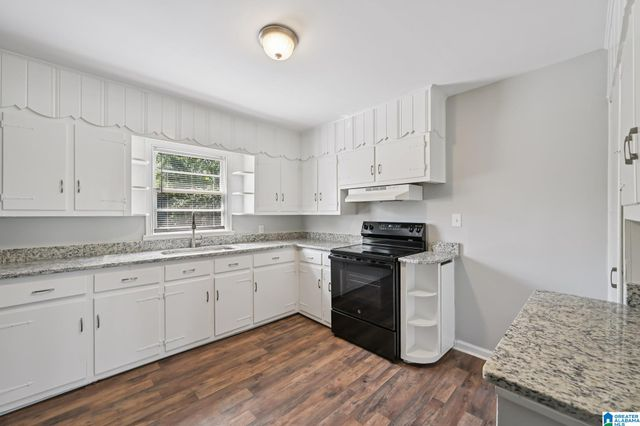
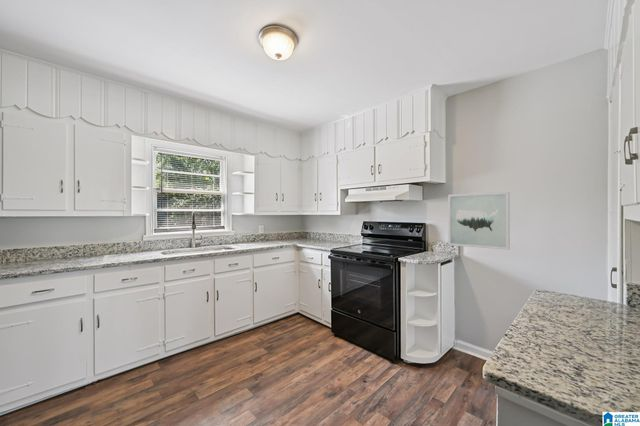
+ wall art (476, 220)
